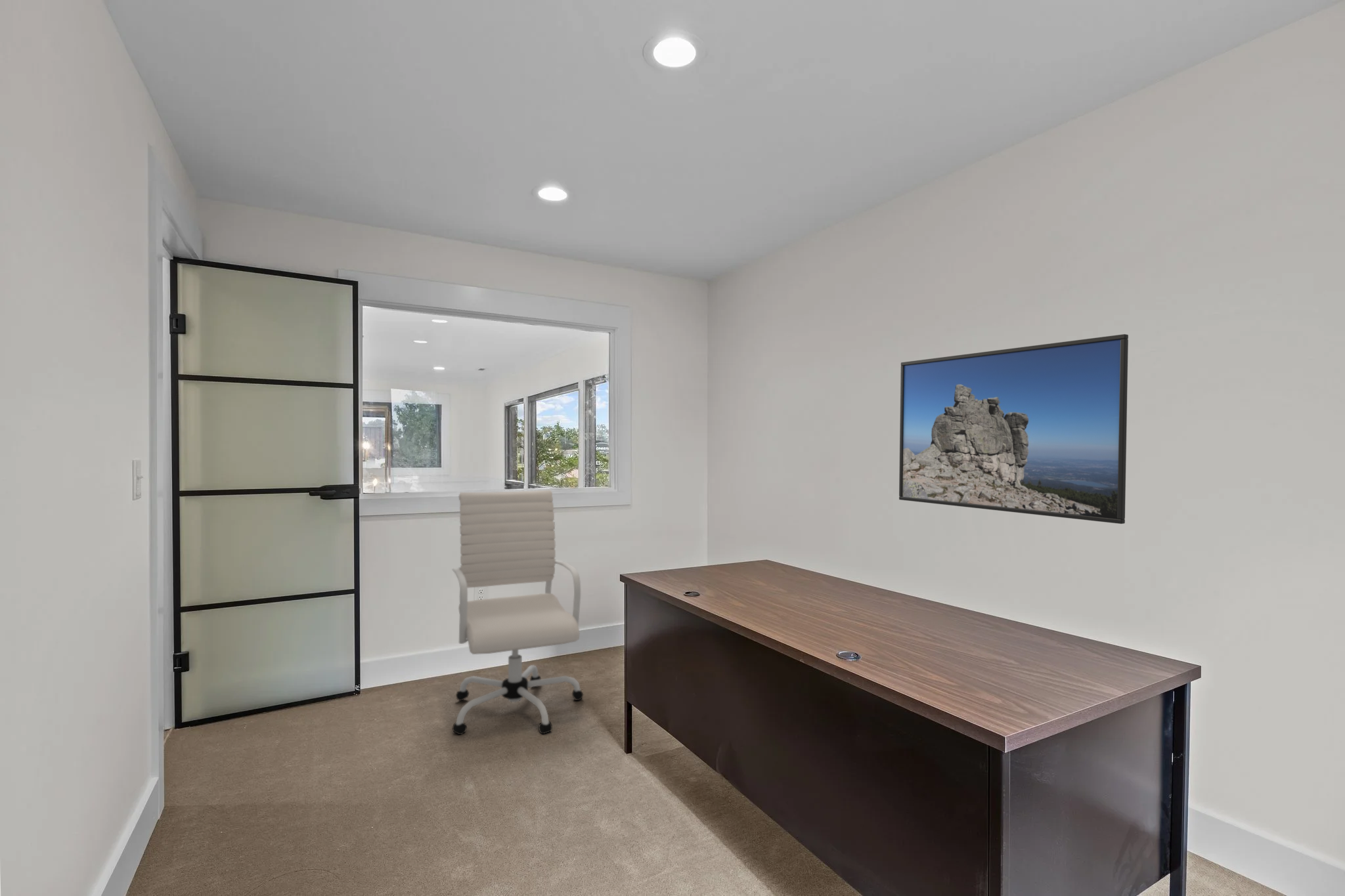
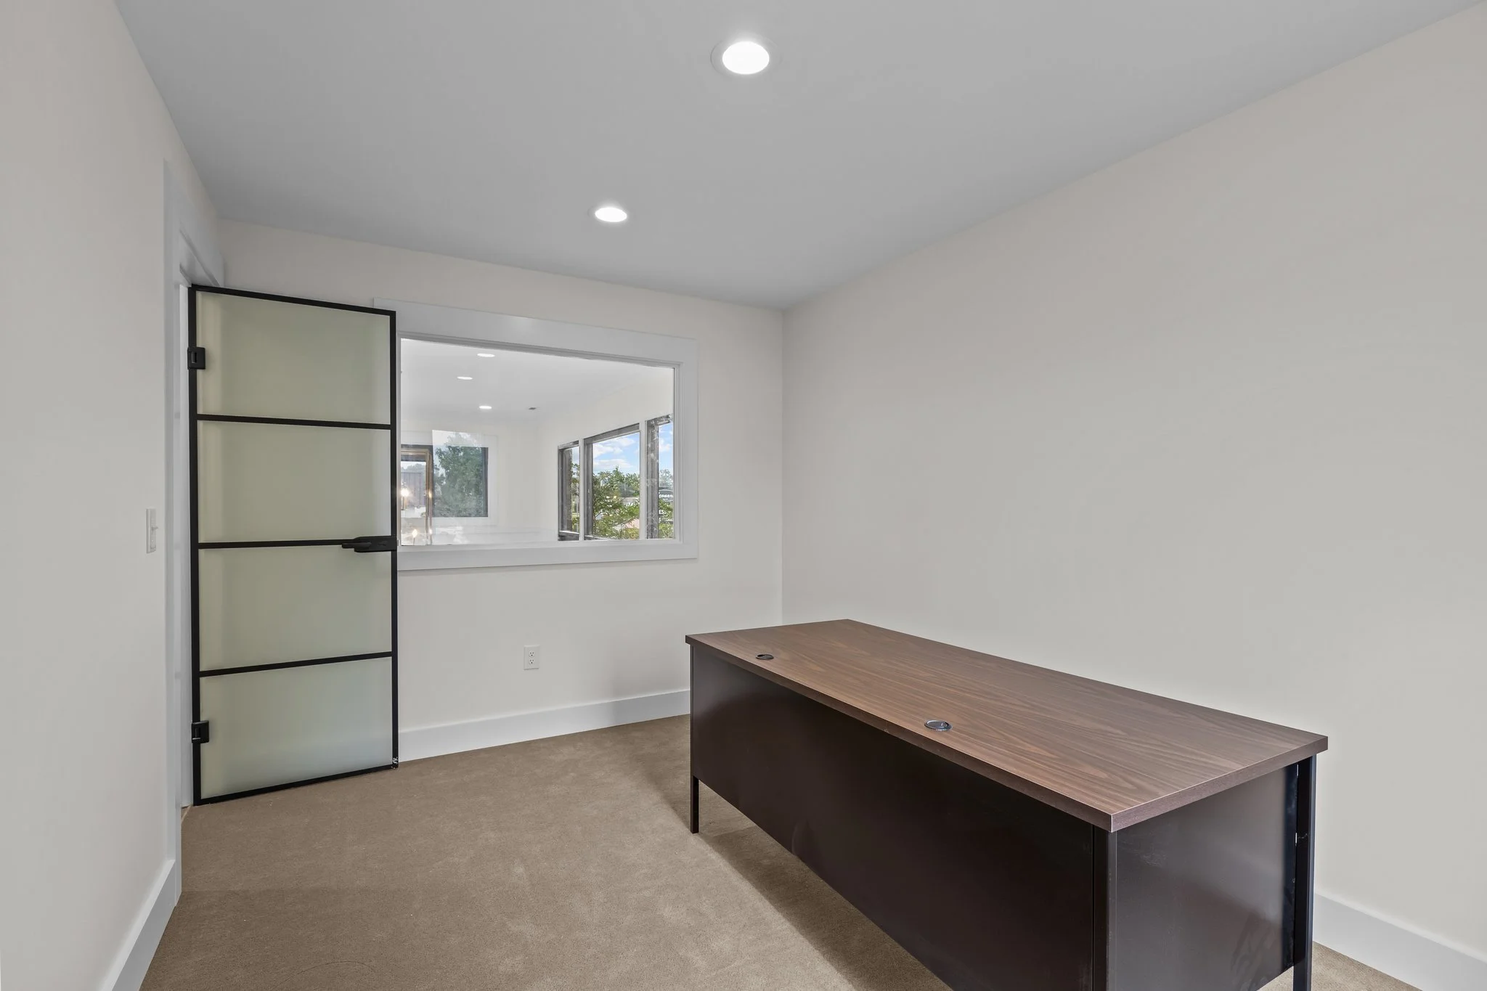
- office chair (518, 602)
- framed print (995, 430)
